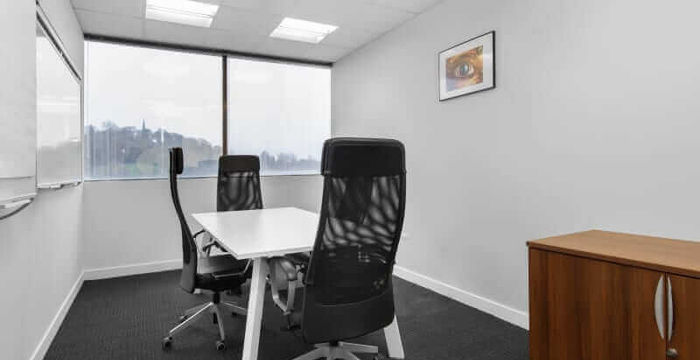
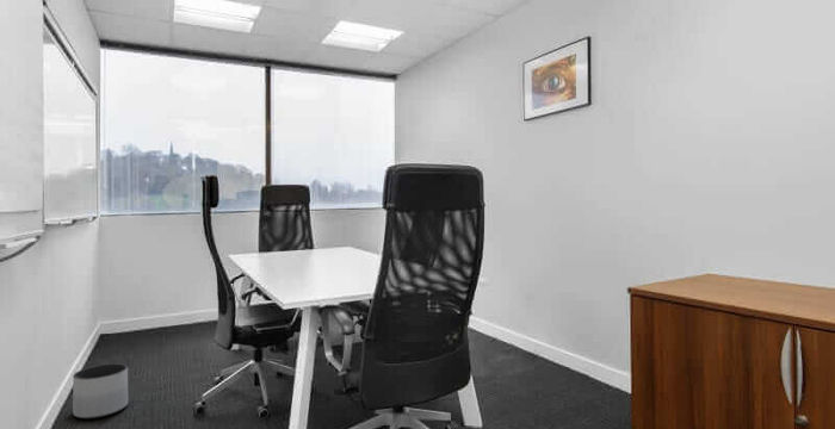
+ planter (100, 390)
